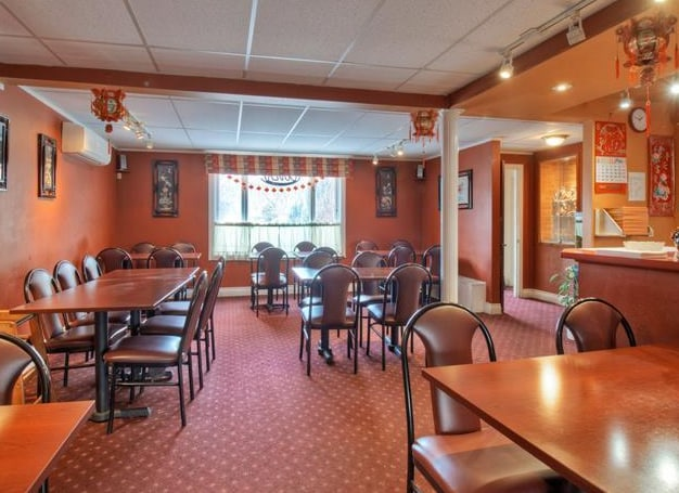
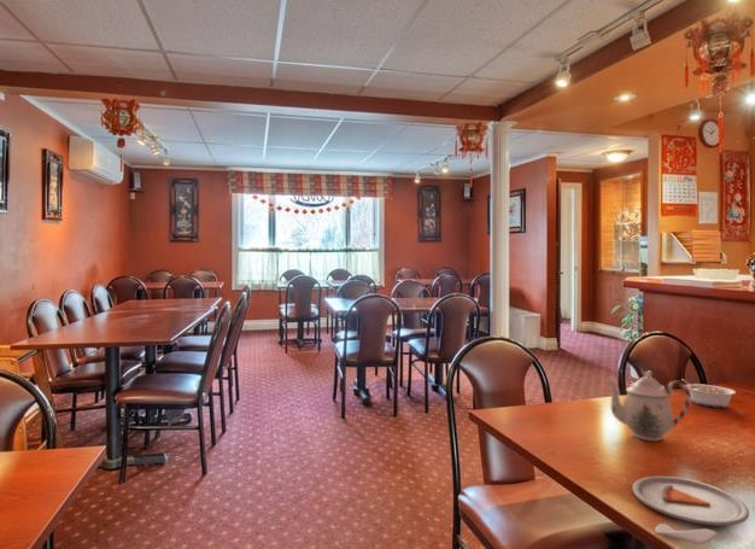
+ legume (707, 393)
+ dinner plate (685, 504)
+ teapot (645, 403)
